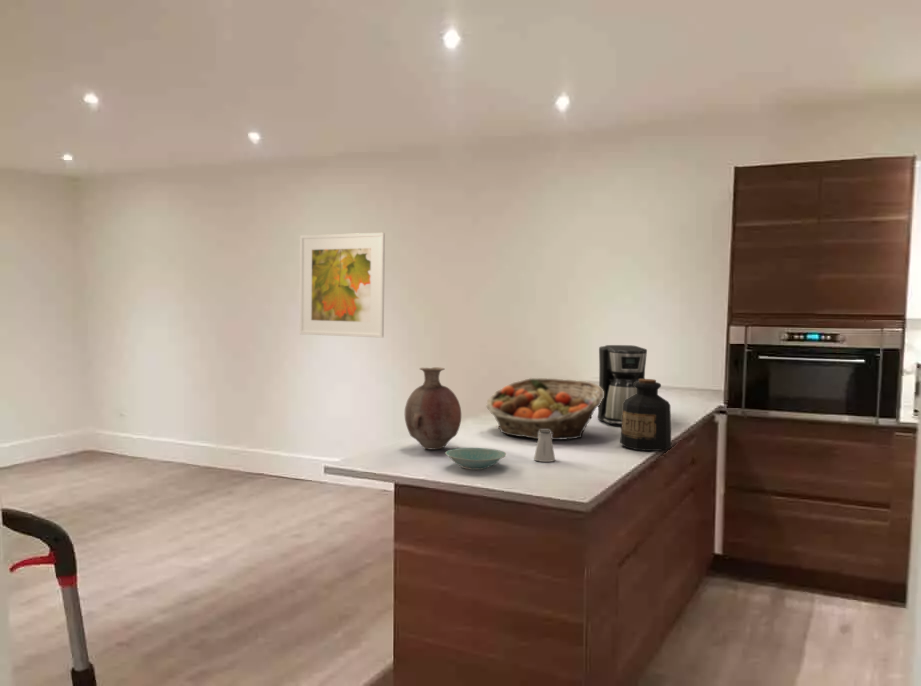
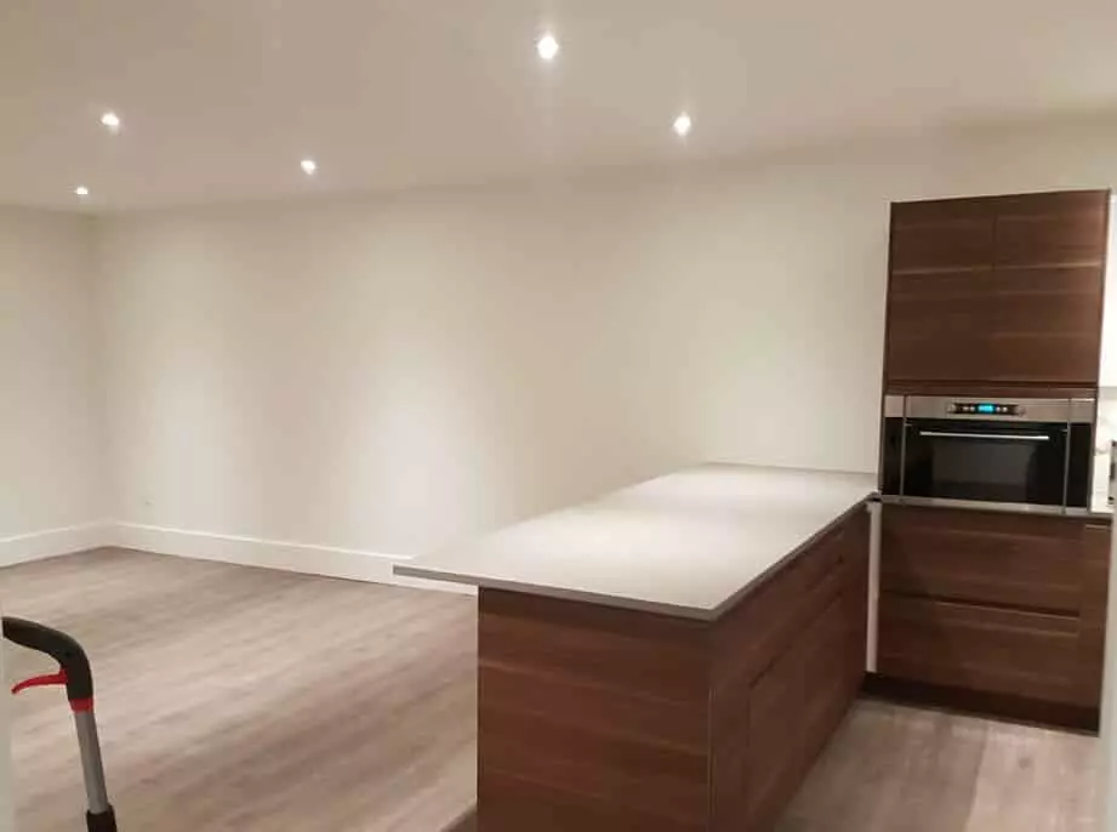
- vase (433, 408)
- coffee maker (626, 383)
- fruit basket (544, 407)
- bottle (646, 413)
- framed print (340, 285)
- saltshaker (544, 445)
- bowl (475, 460)
